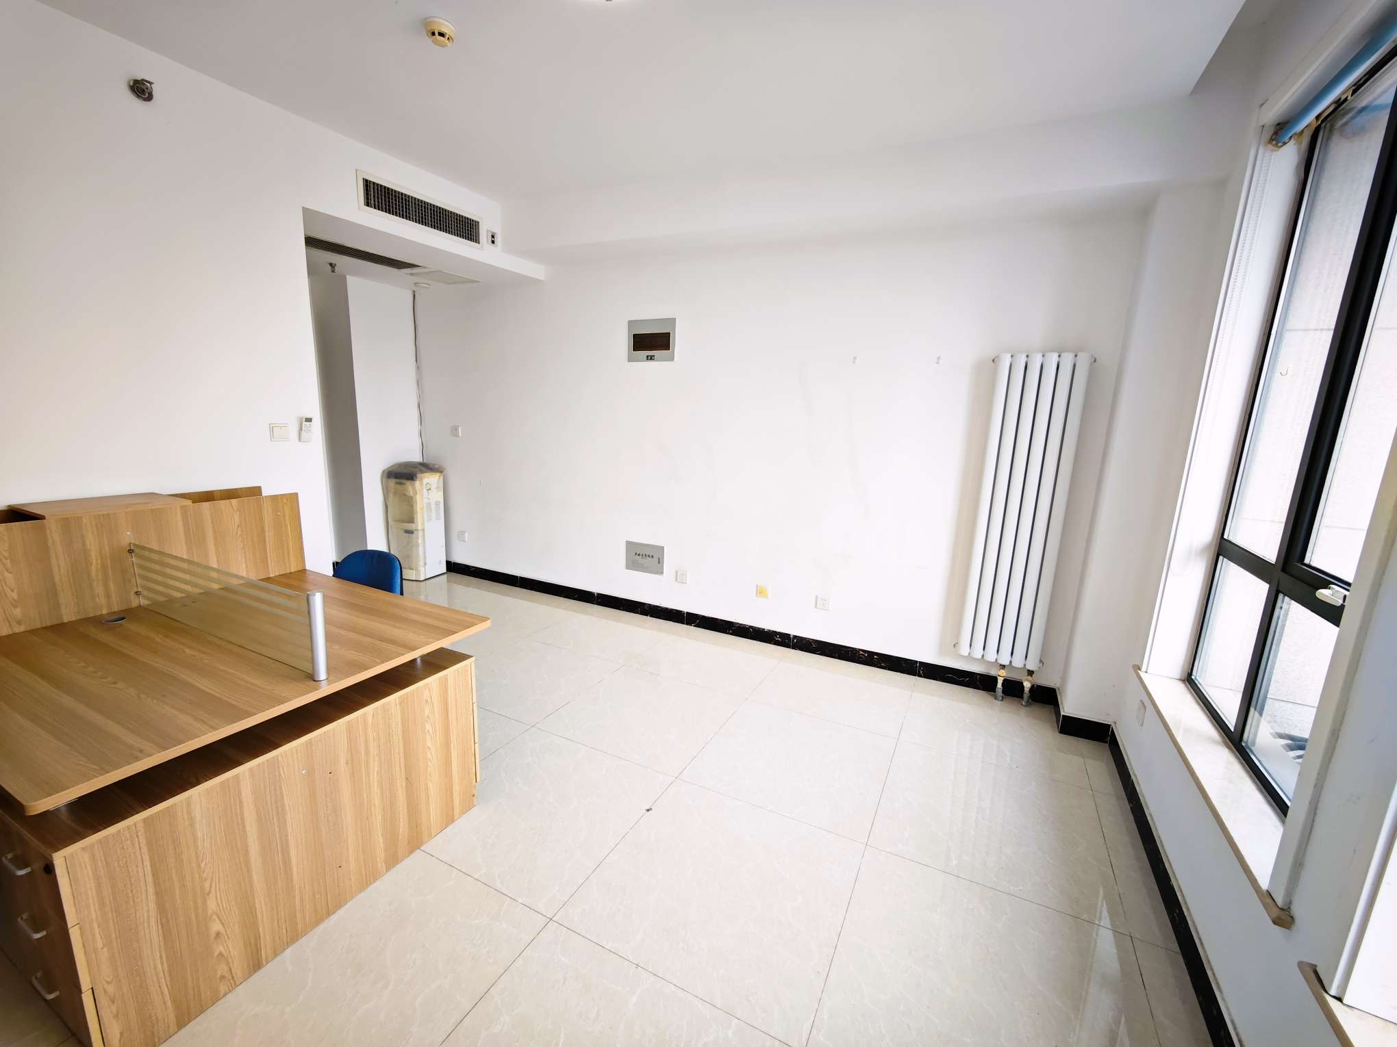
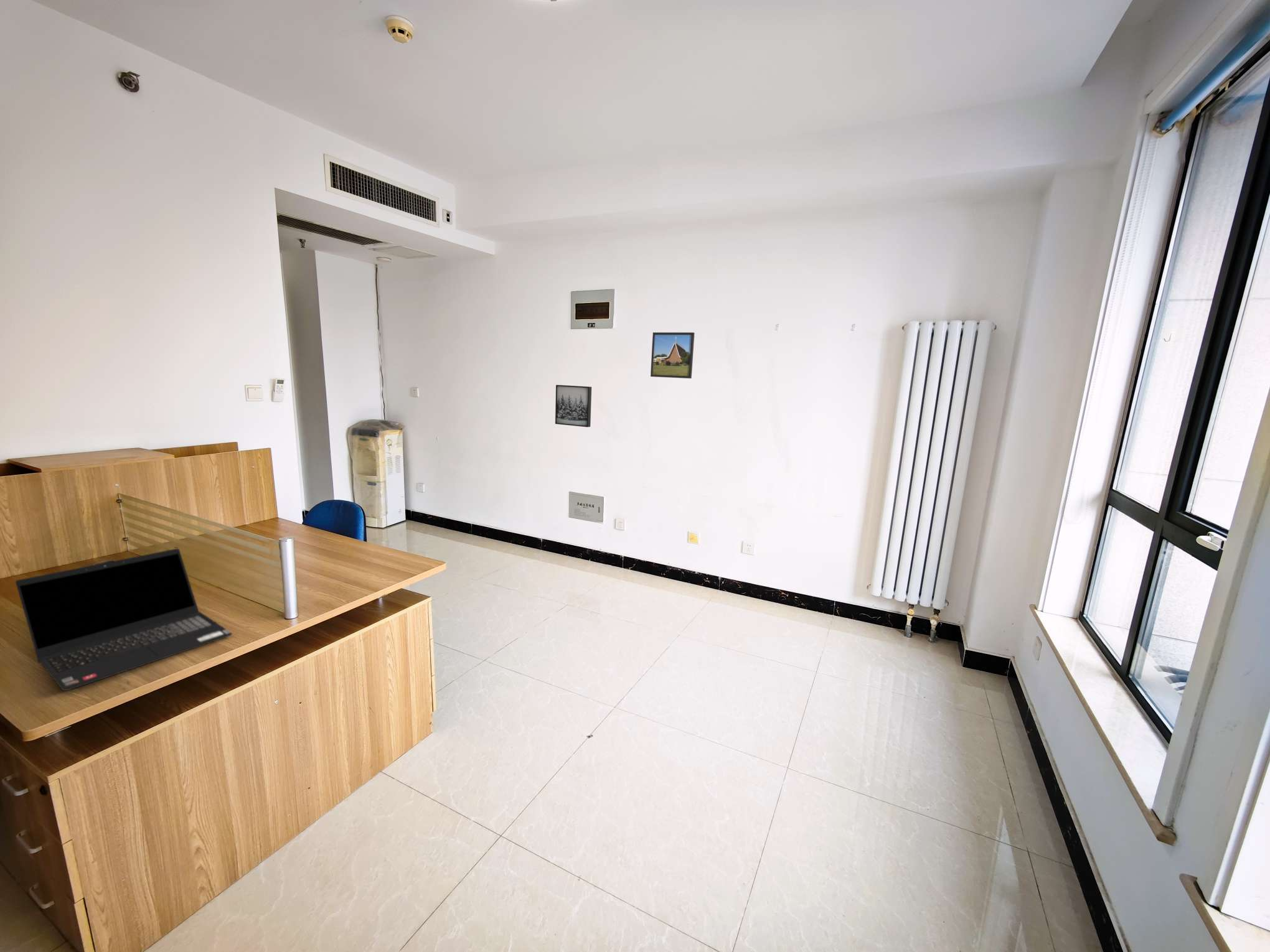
+ laptop computer (129, 610)
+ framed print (672, 355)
+ wall art (573, 406)
